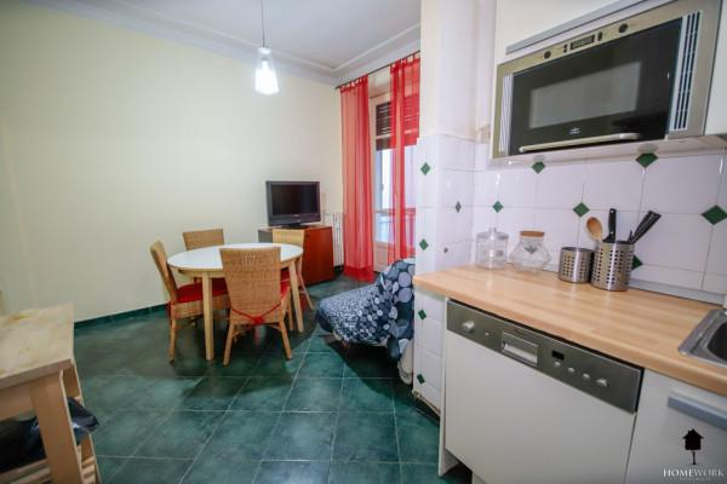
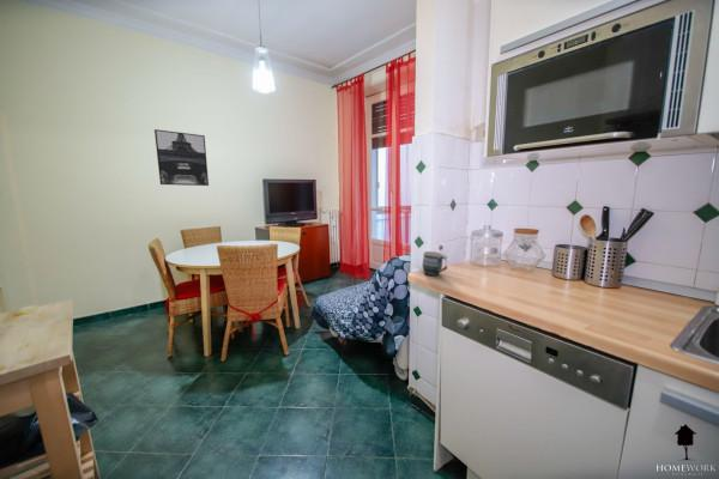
+ mug (435, 263)
+ wall art (182, 159)
